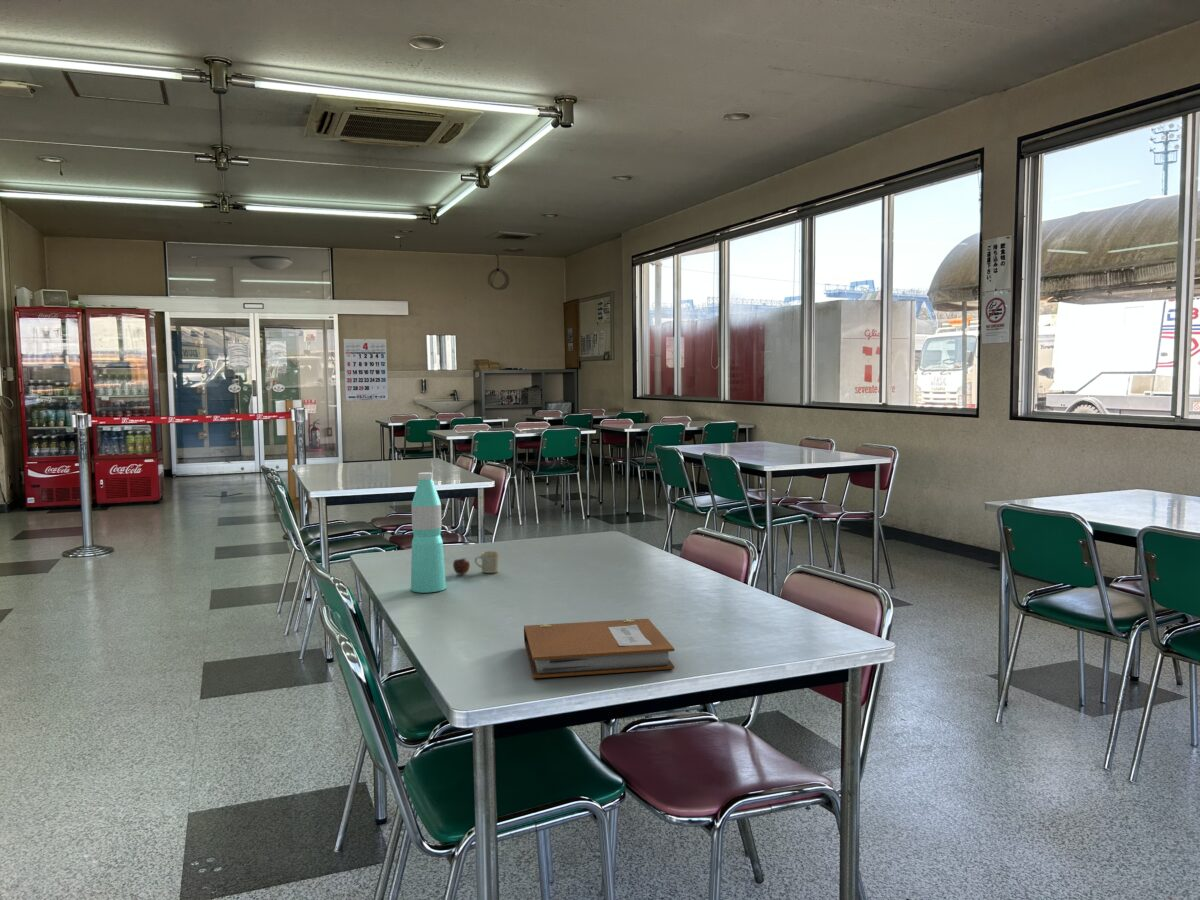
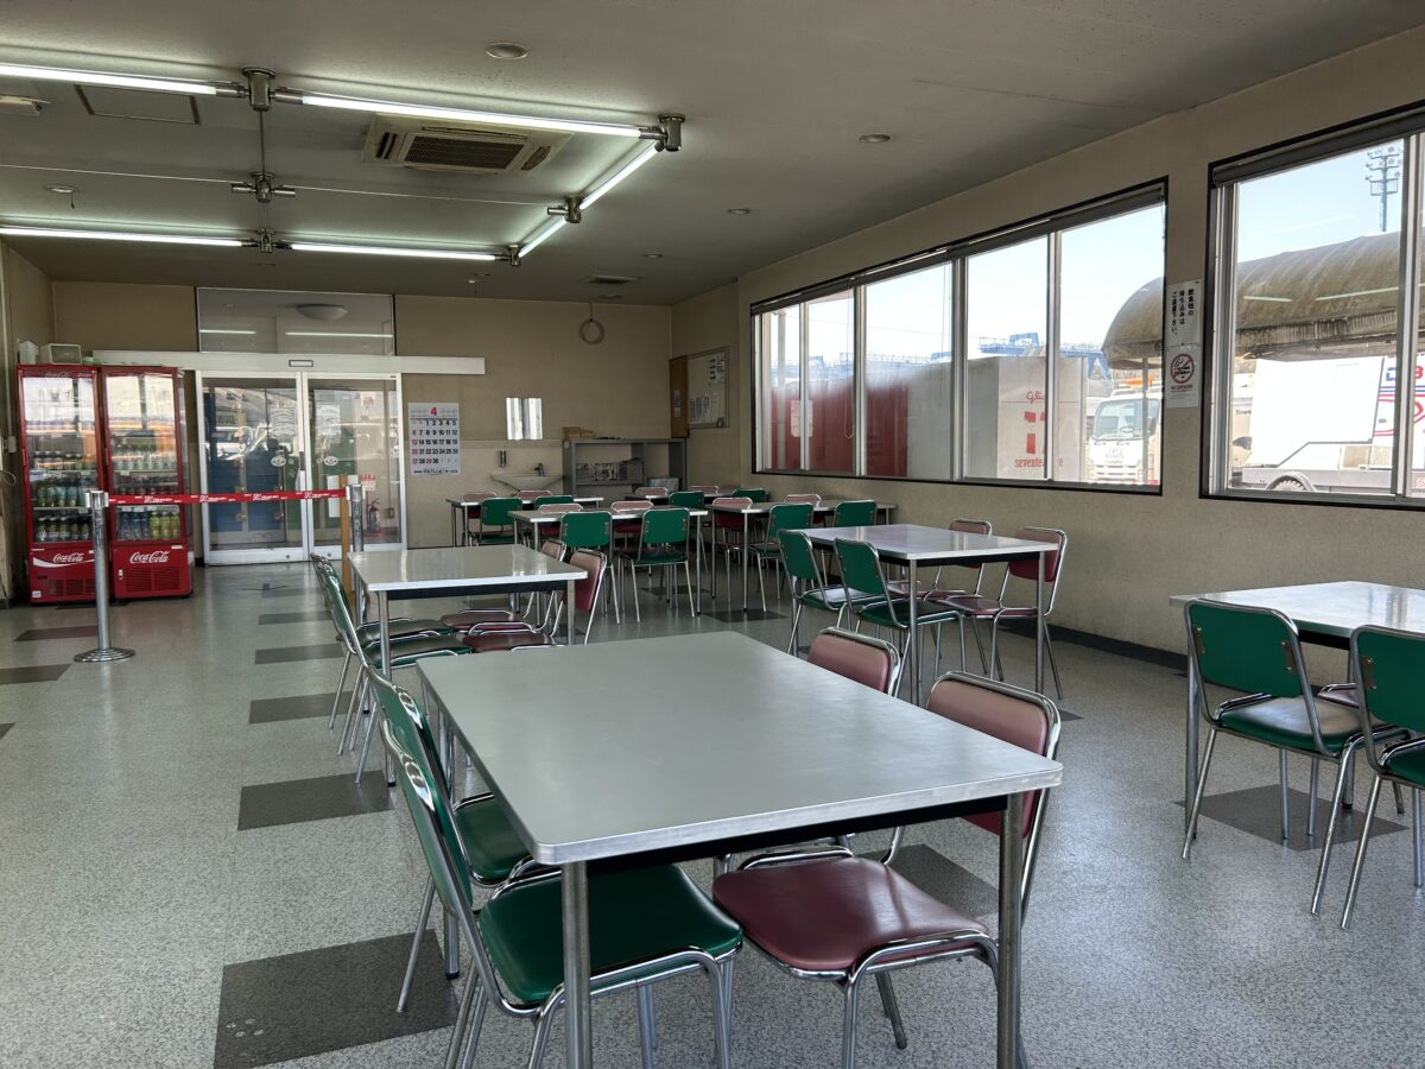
- water bottle (427, 531)
- mug (476, 563)
- notebook (598, 644)
